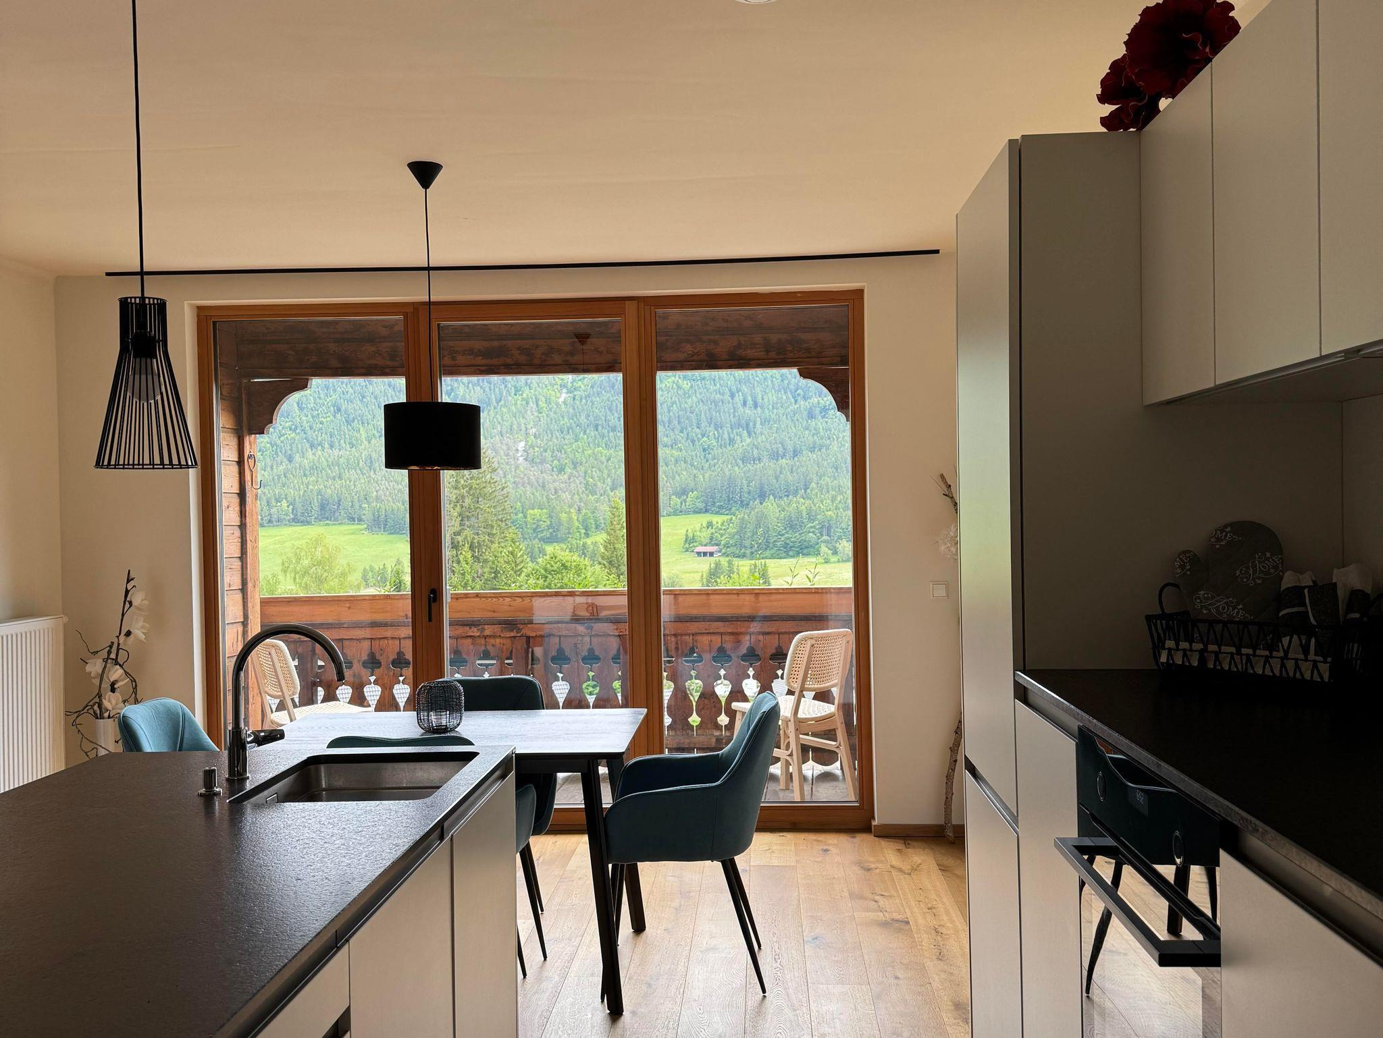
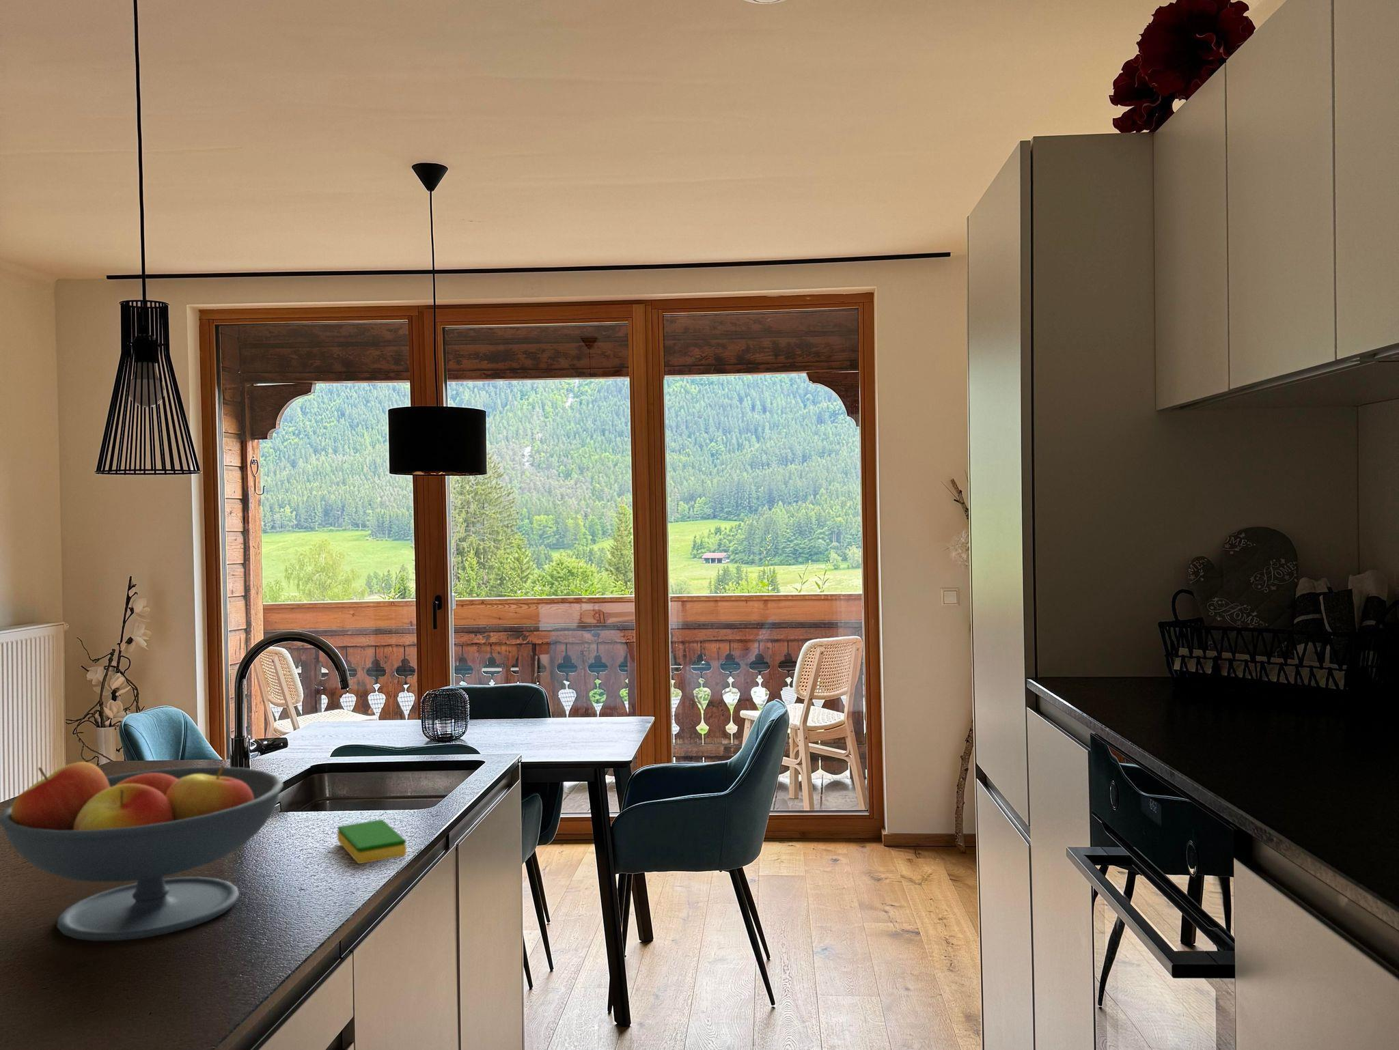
+ dish sponge (371, 840)
+ fruit bowl (149, 833)
